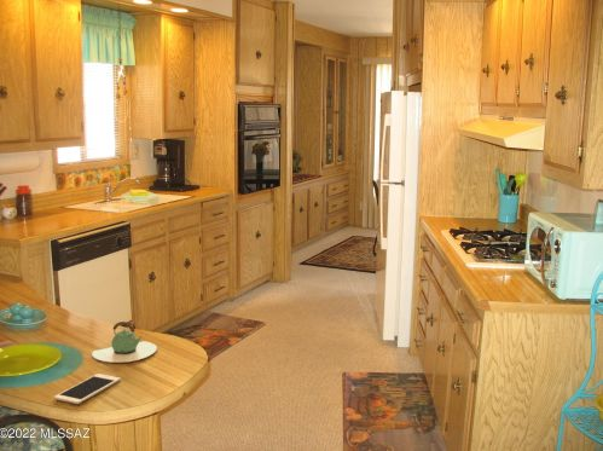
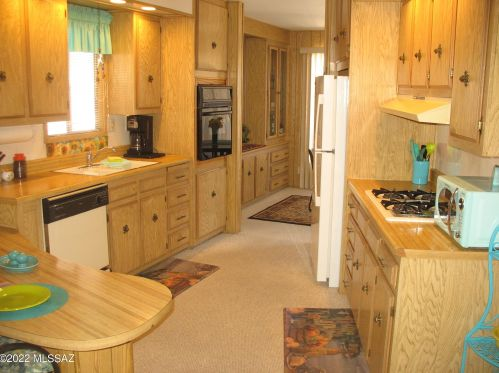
- teapot (123, 336)
- cell phone (88, 387)
